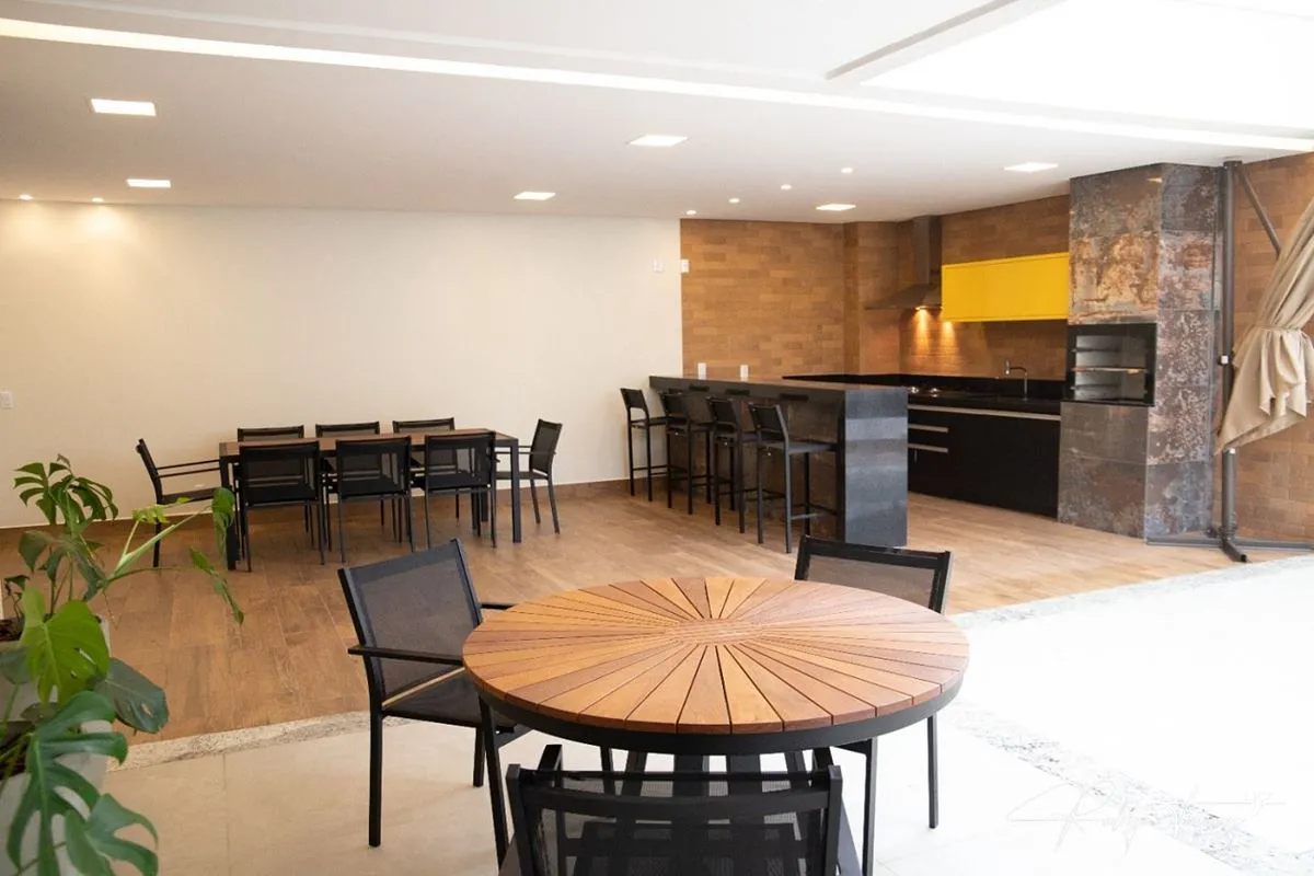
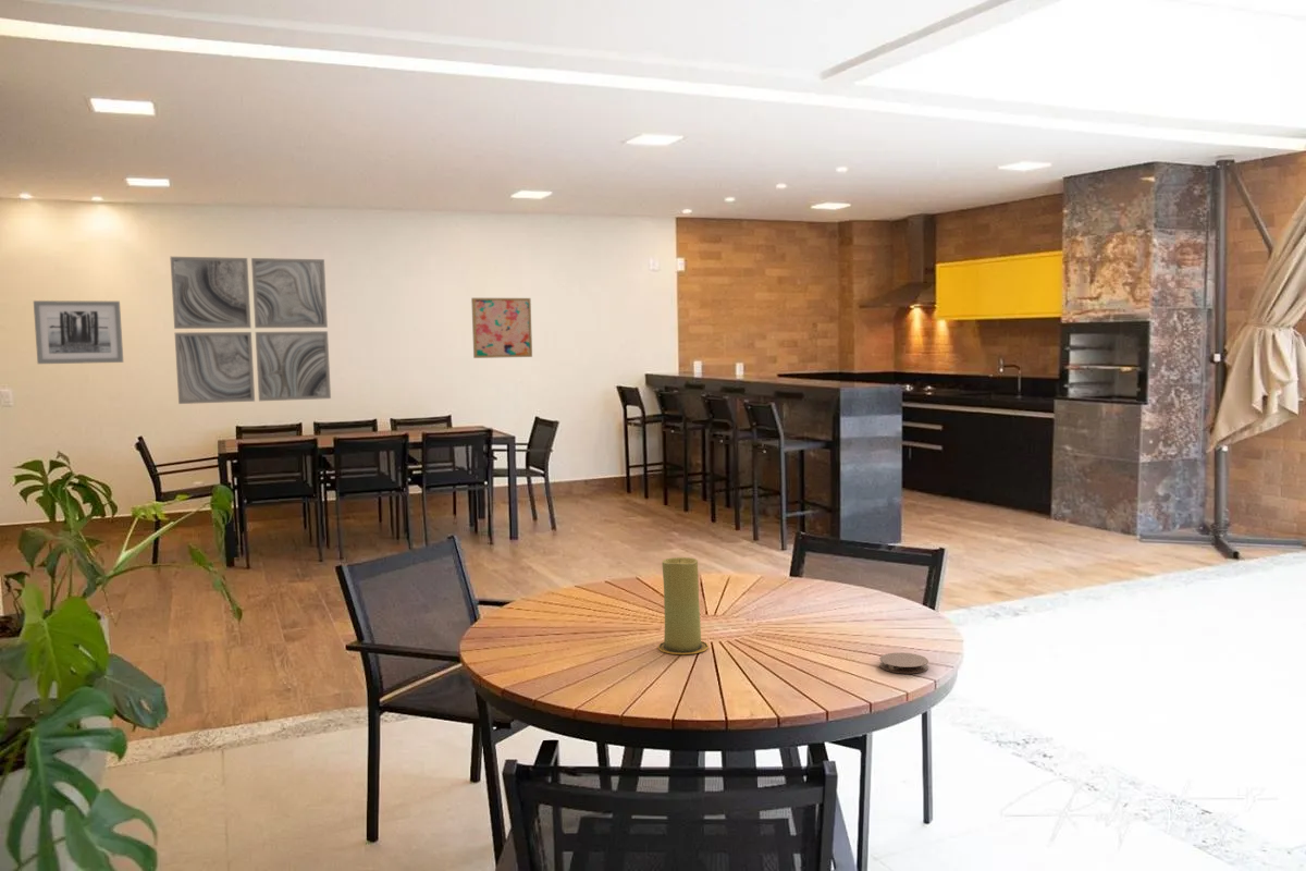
+ wall art (502, 328)
+ candle (681, 603)
+ wall art (250, 332)
+ wall art (78, 332)
+ coaster (903, 662)
